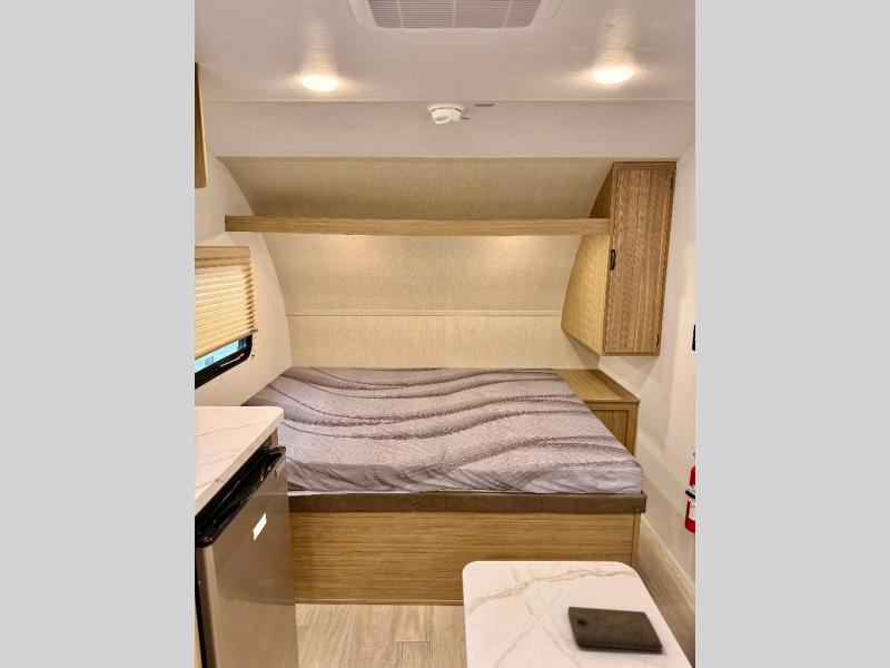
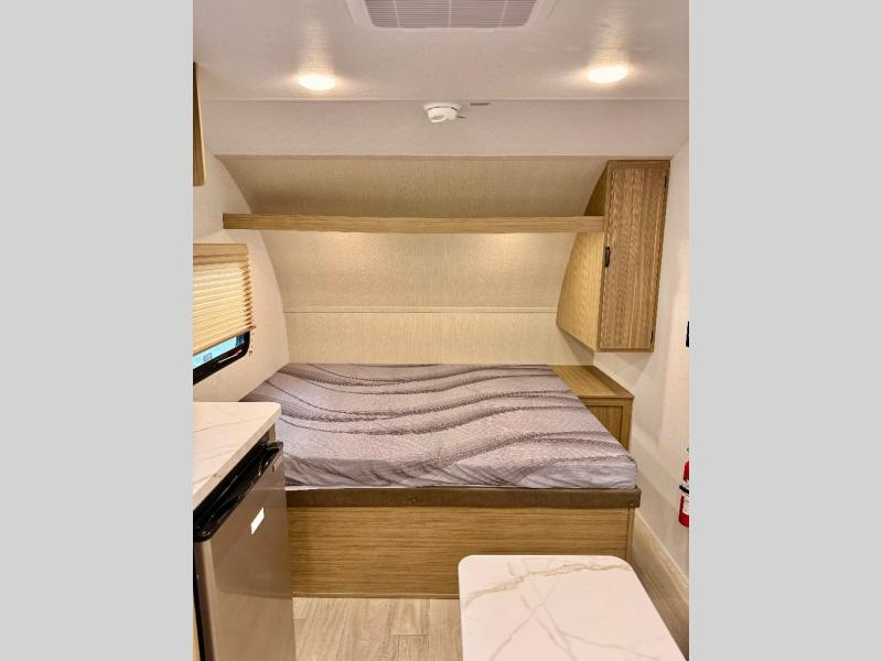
- cutting board (612, 627)
